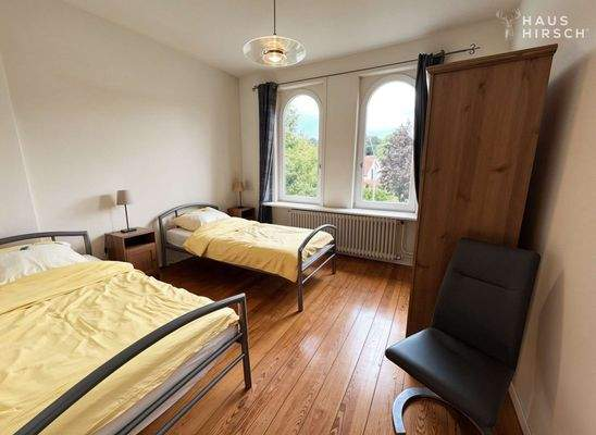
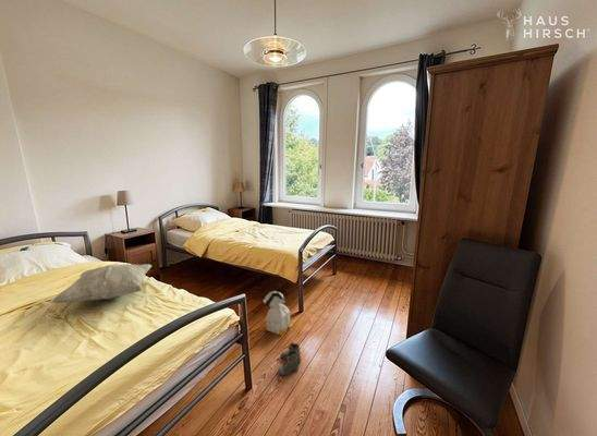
+ decorative pillow (109, 280)
+ boots (289, 355)
+ bag (278, 310)
